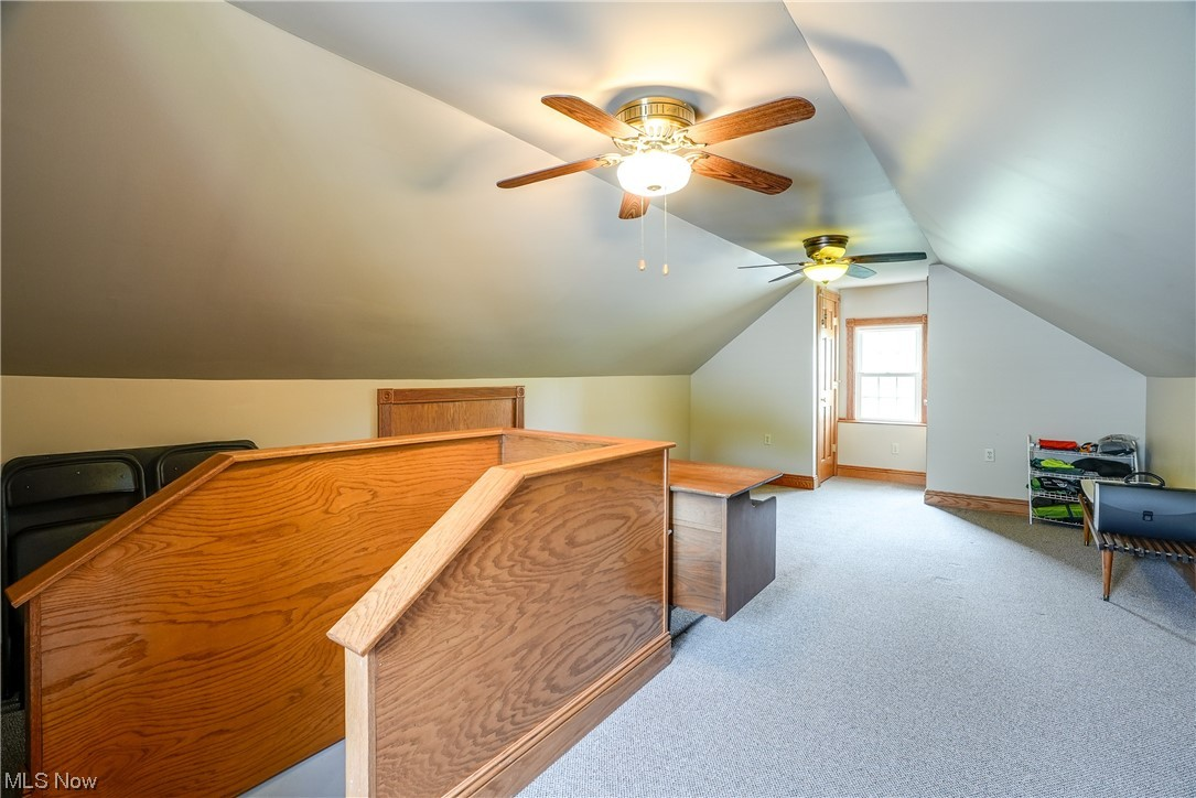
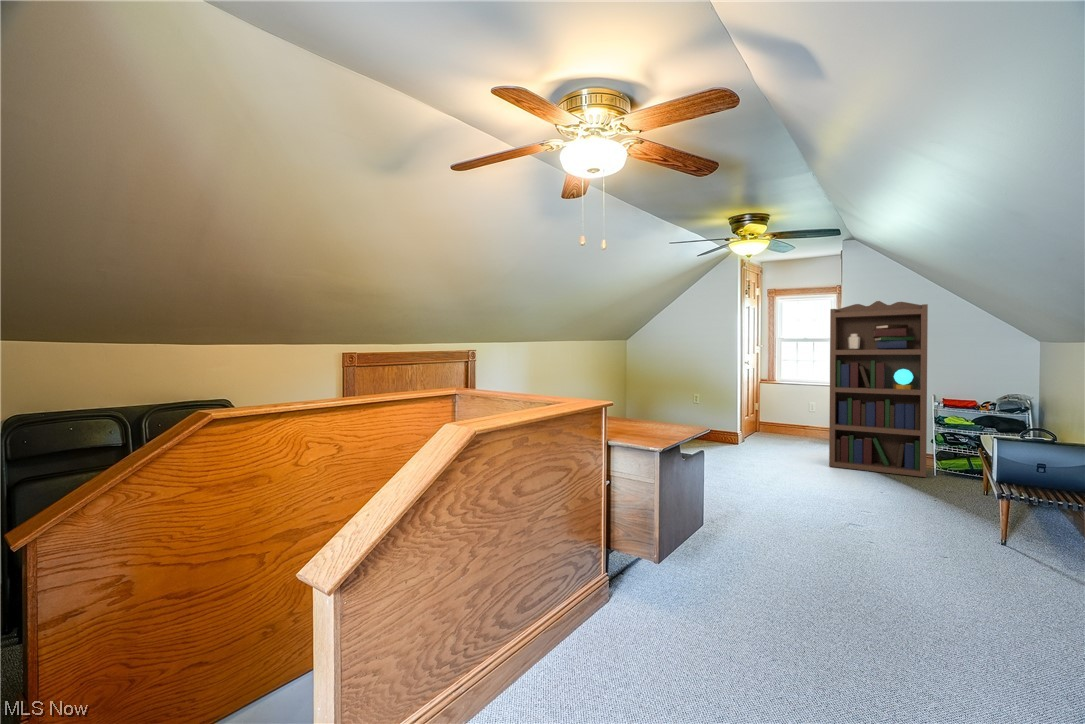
+ bookshelf (876, 383)
